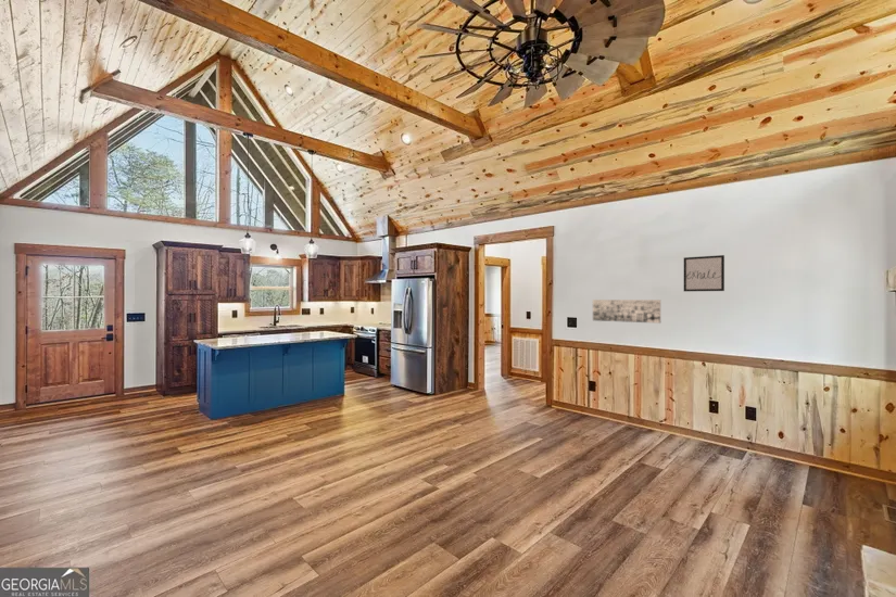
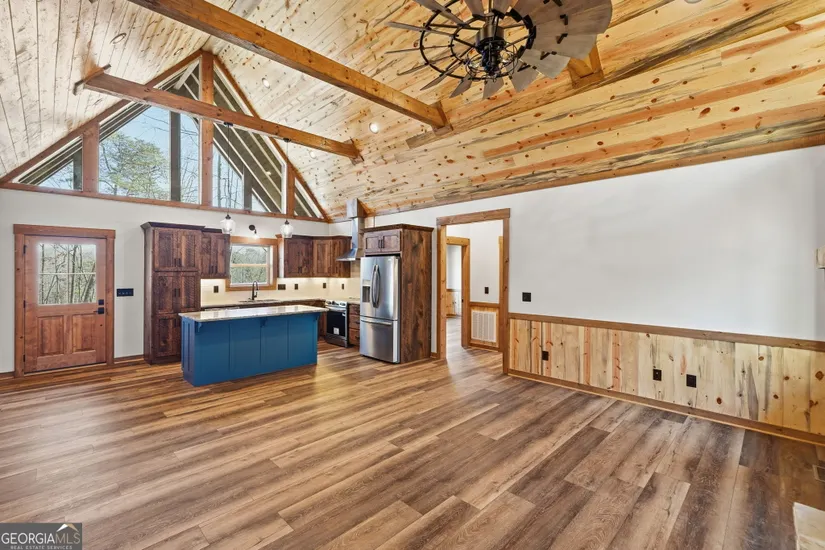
- wall art (624, 310)
- wall art (703, 274)
